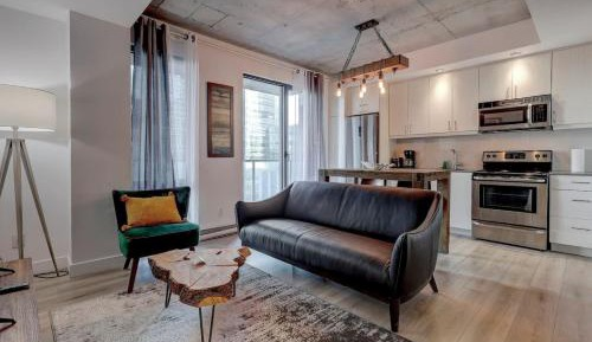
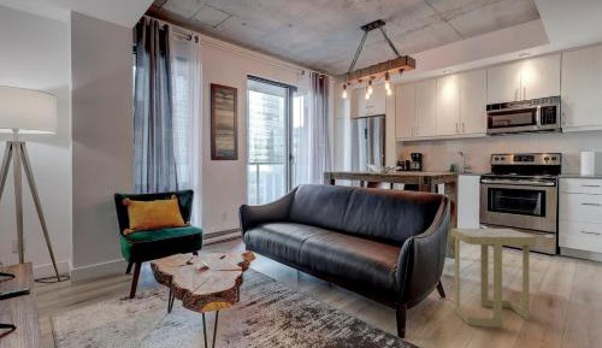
+ side table (494, 273)
